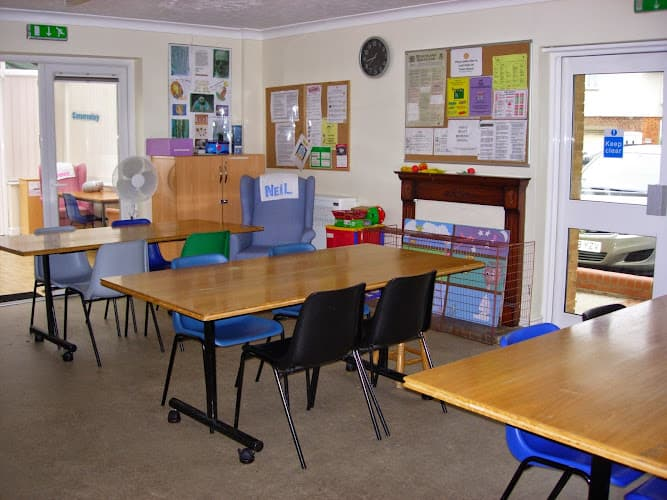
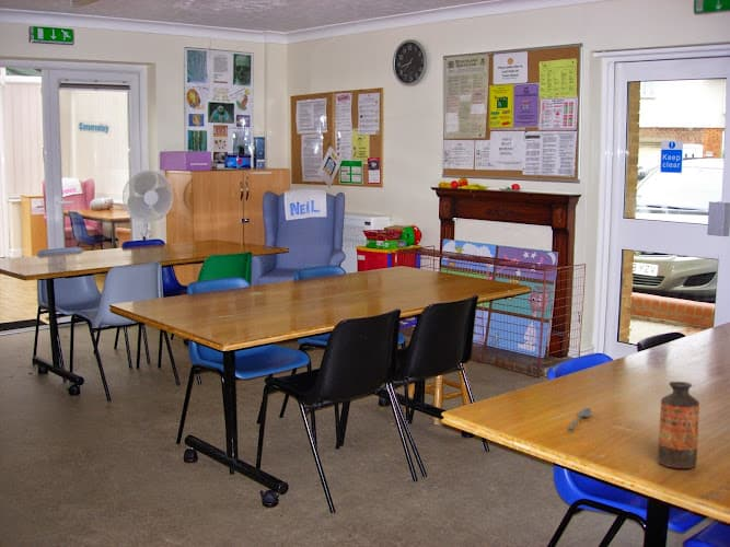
+ spoon (579, 417)
+ bottle (679, 422)
